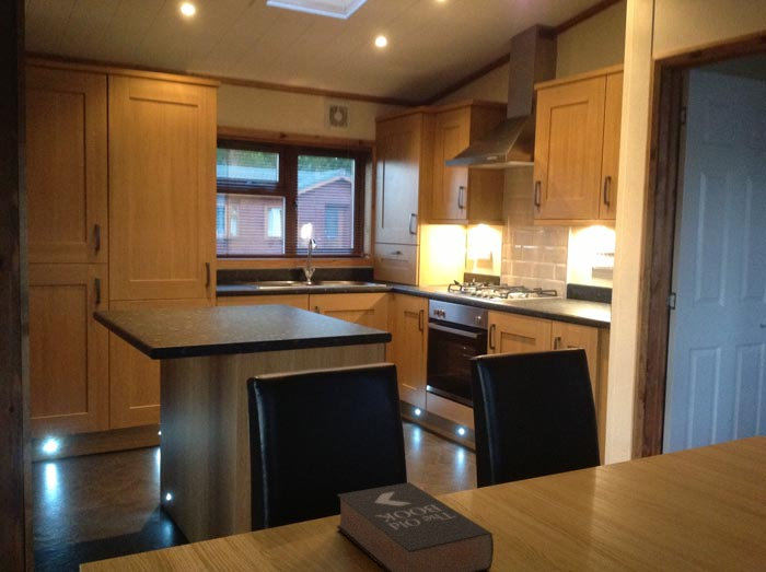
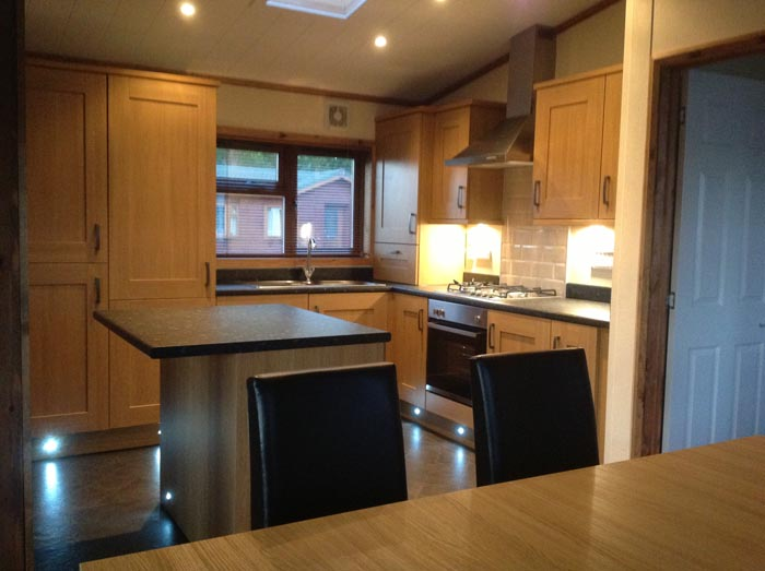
- book (409, 529)
